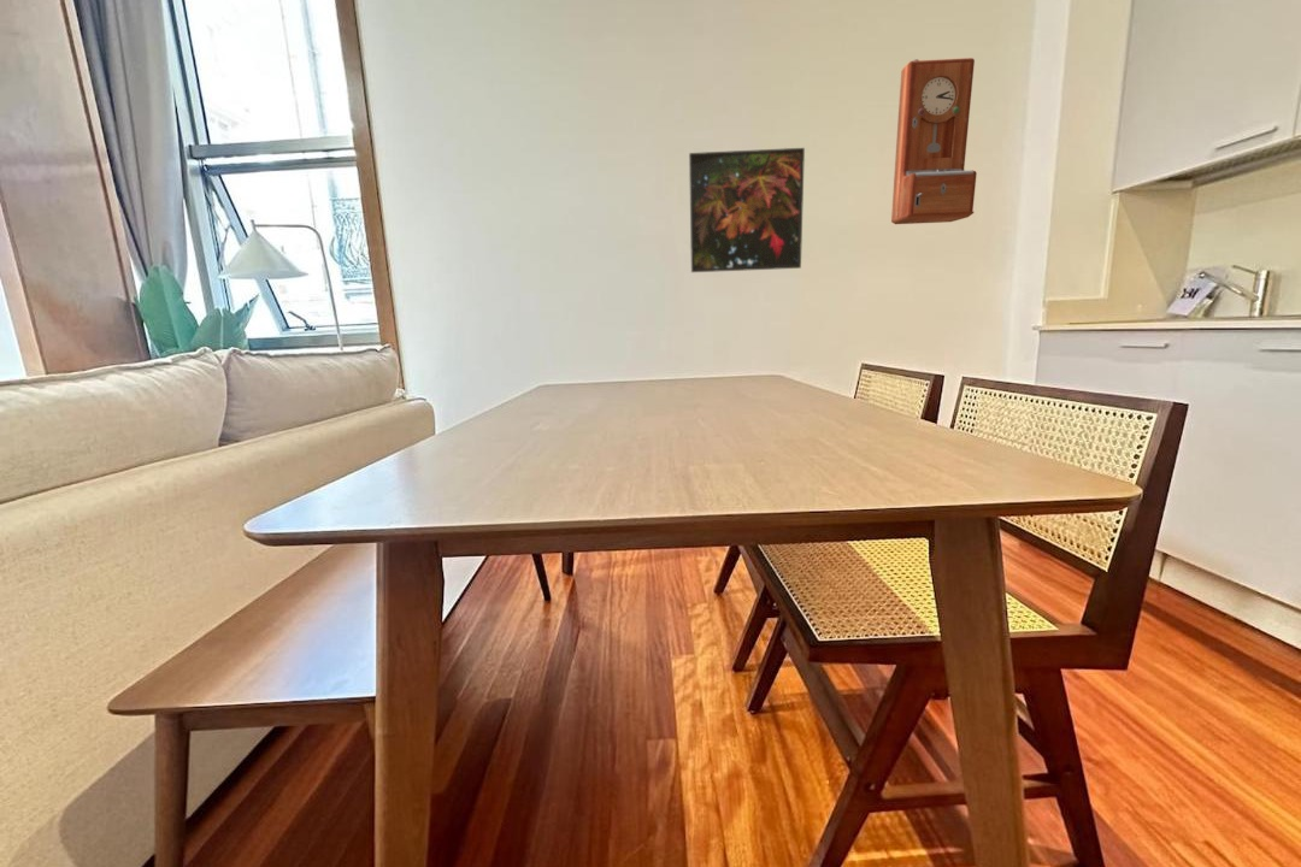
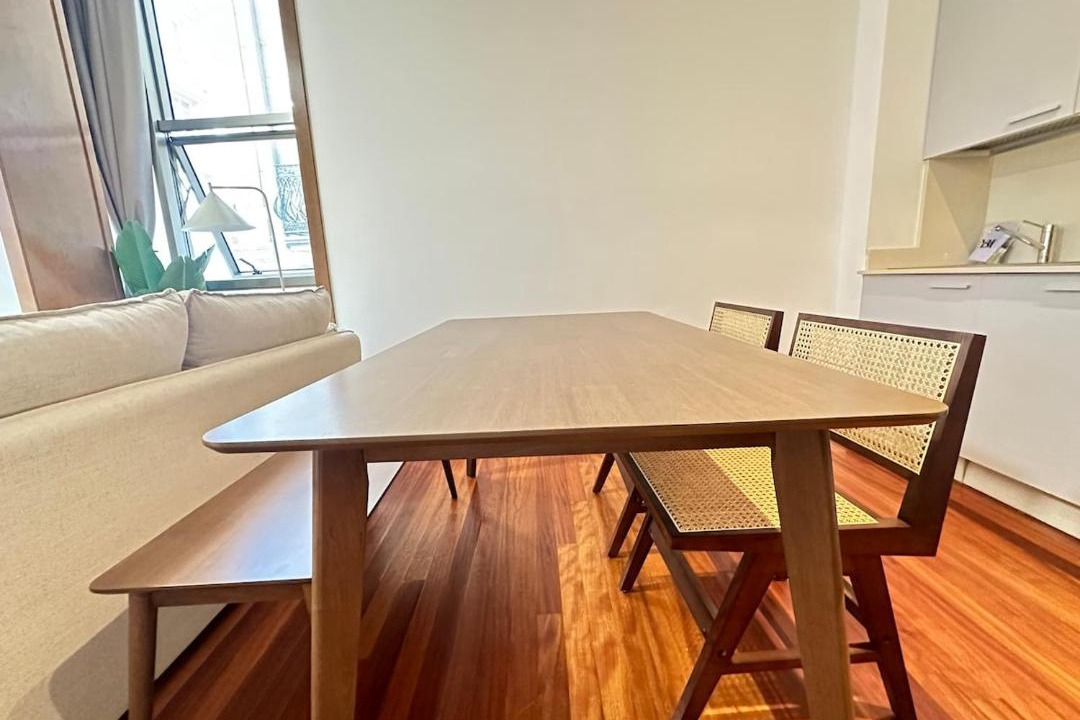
- time clock (938, 138)
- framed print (746, 212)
